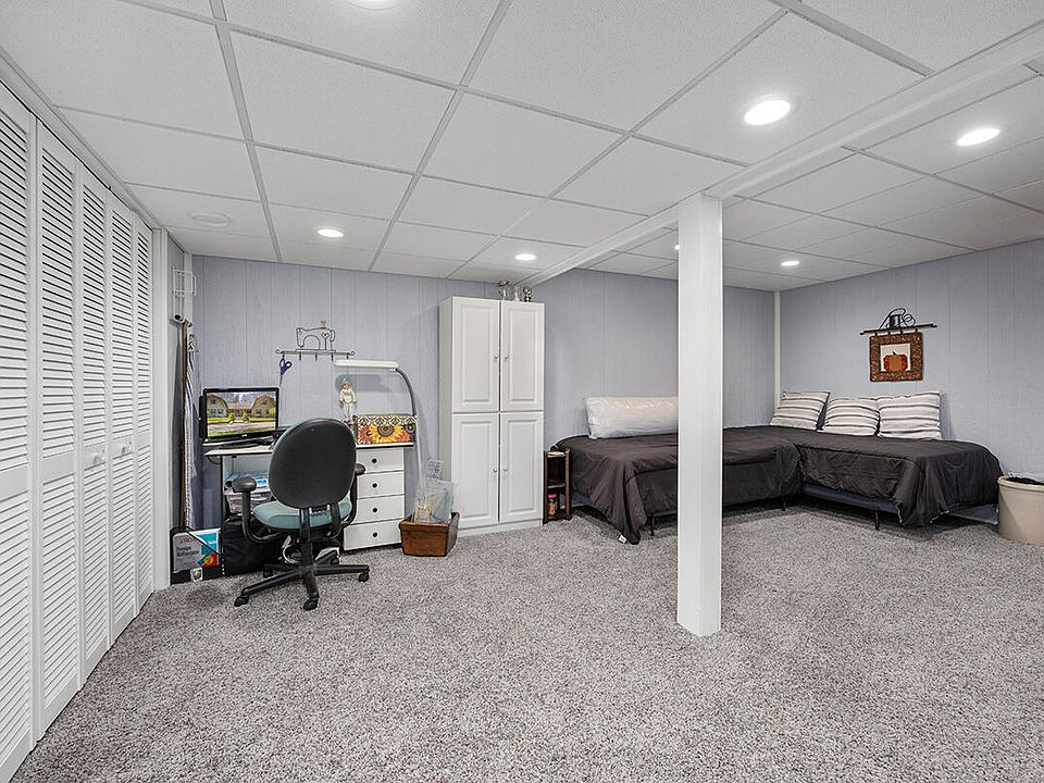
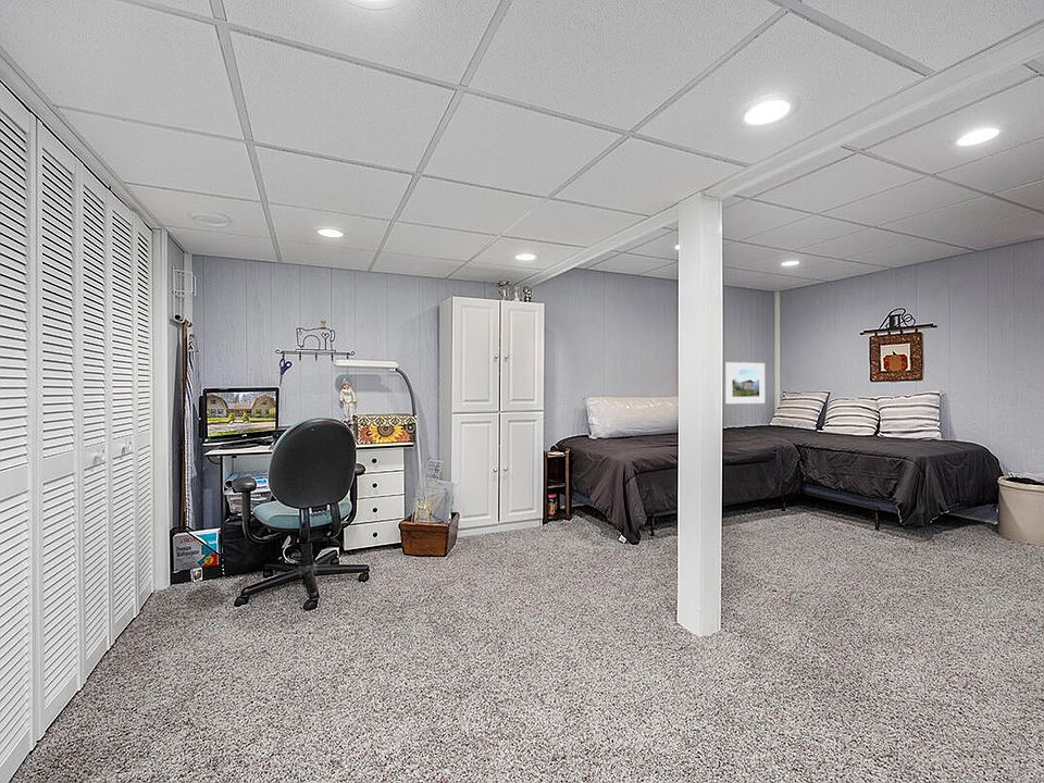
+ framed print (745, 383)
